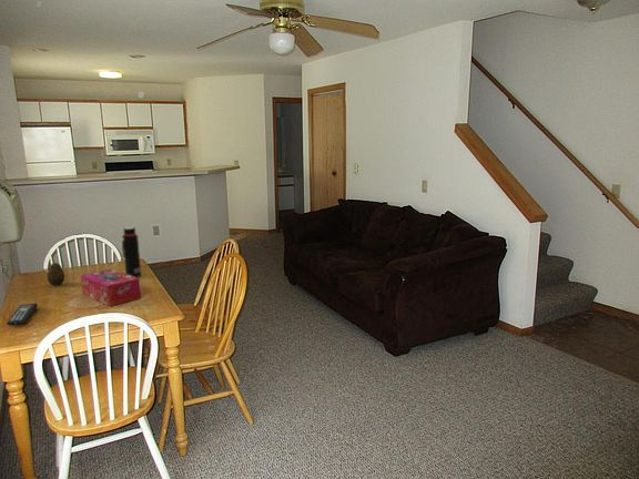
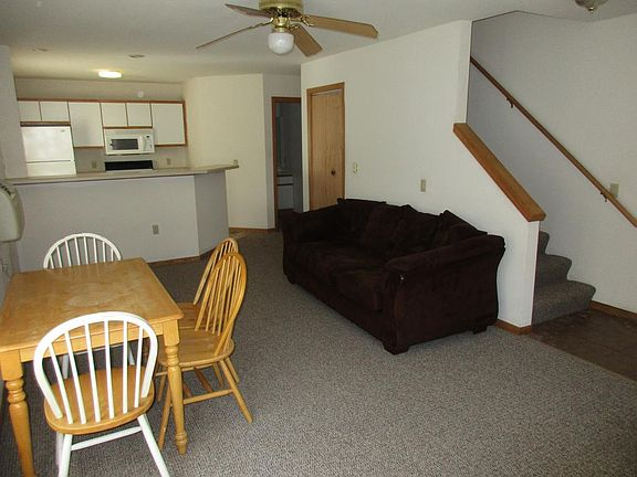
- remote control (22, 313)
- fruit (55, 274)
- tissue box (110, 286)
- water bottle (130, 252)
